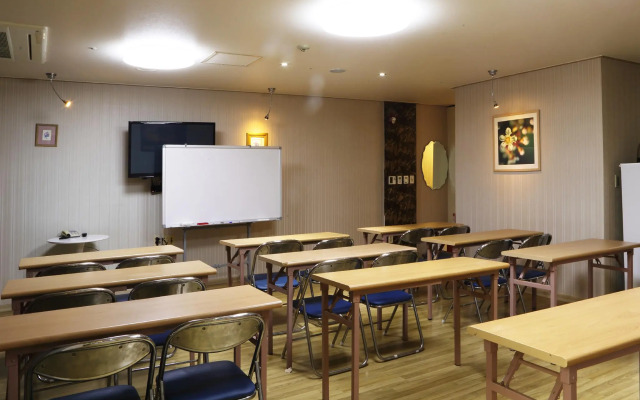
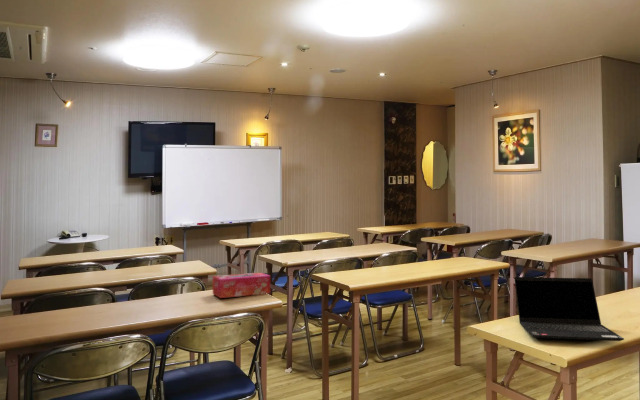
+ laptop computer (564, 306)
+ tissue box (241, 284)
